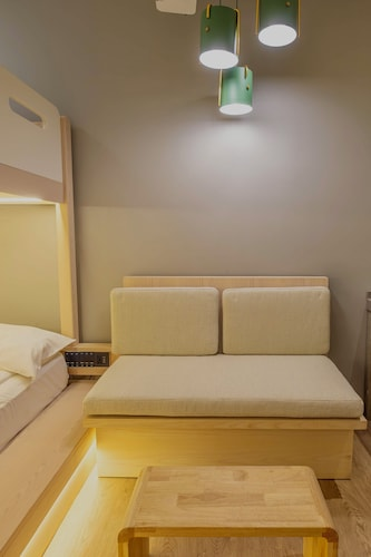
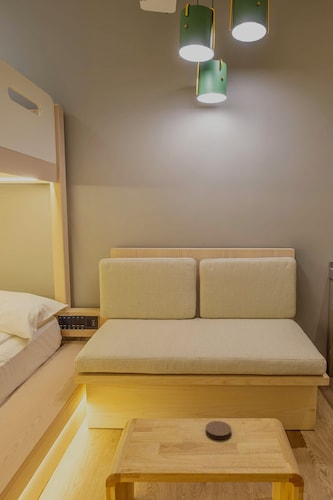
+ coaster (218, 429)
